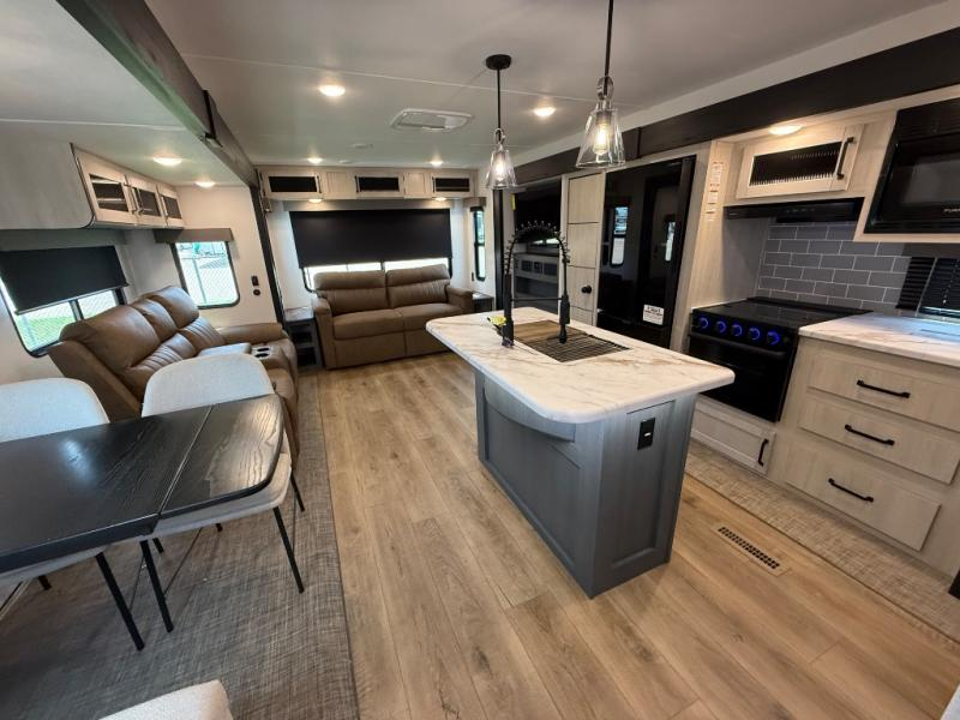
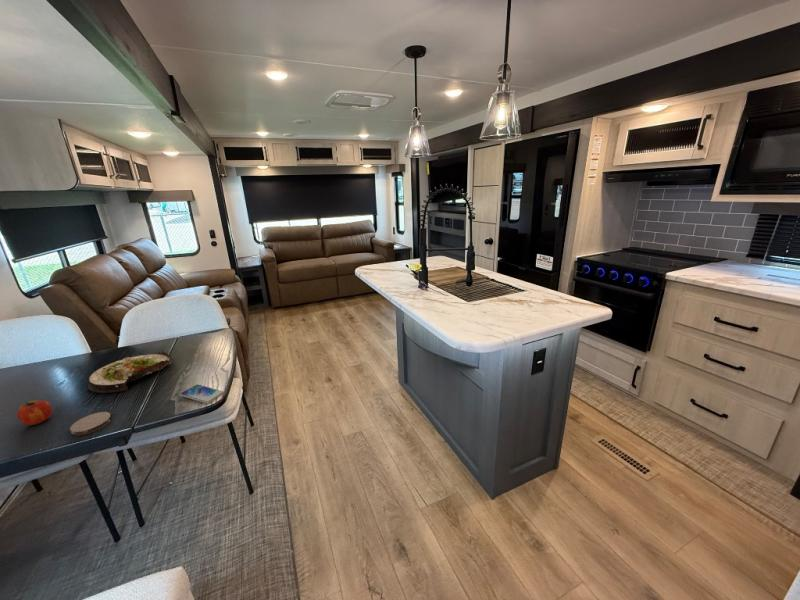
+ coaster (91, 423)
+ smartphone (202, 393)
+ fruit (34, 411)
+ salad plate (129, 367)
